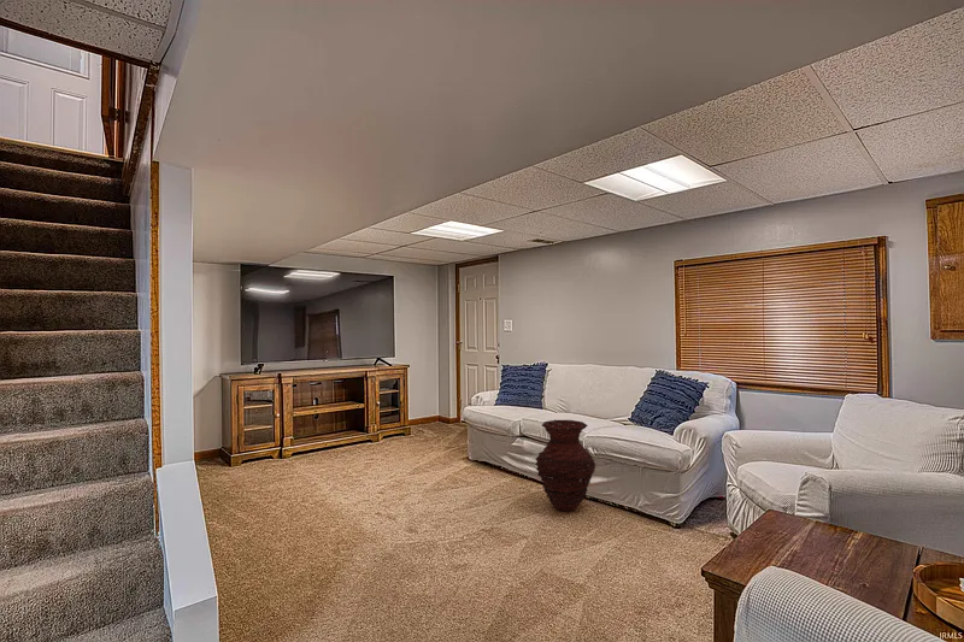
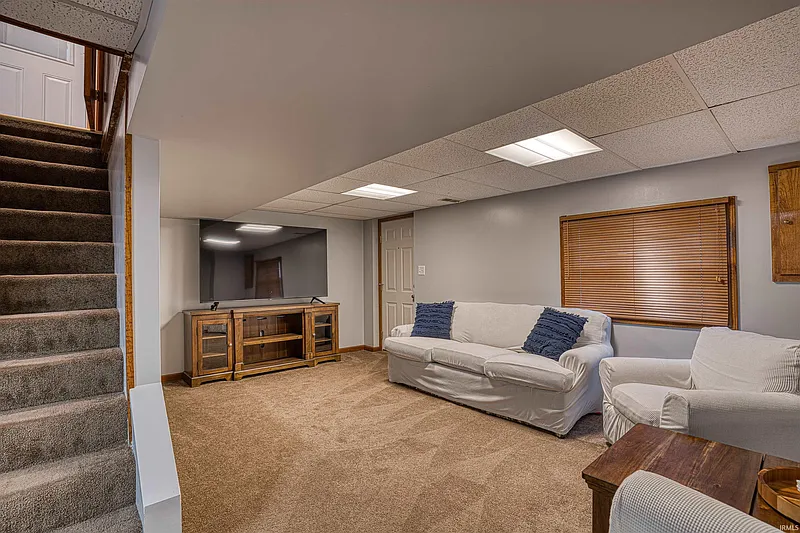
- vase (565, 465)
